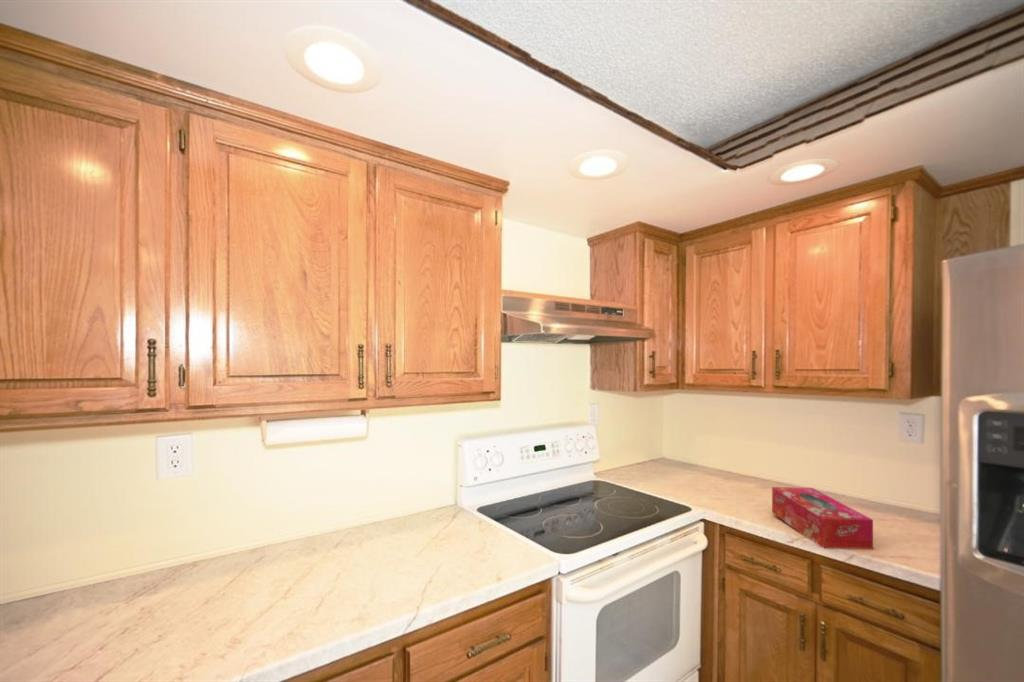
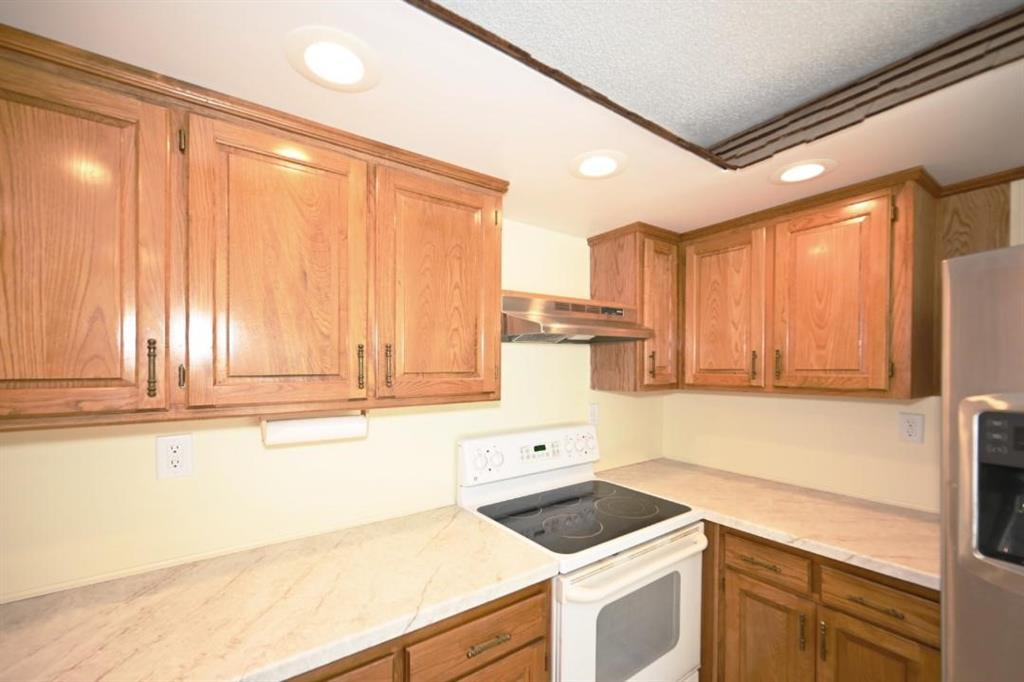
- tissue box (817, 515)
